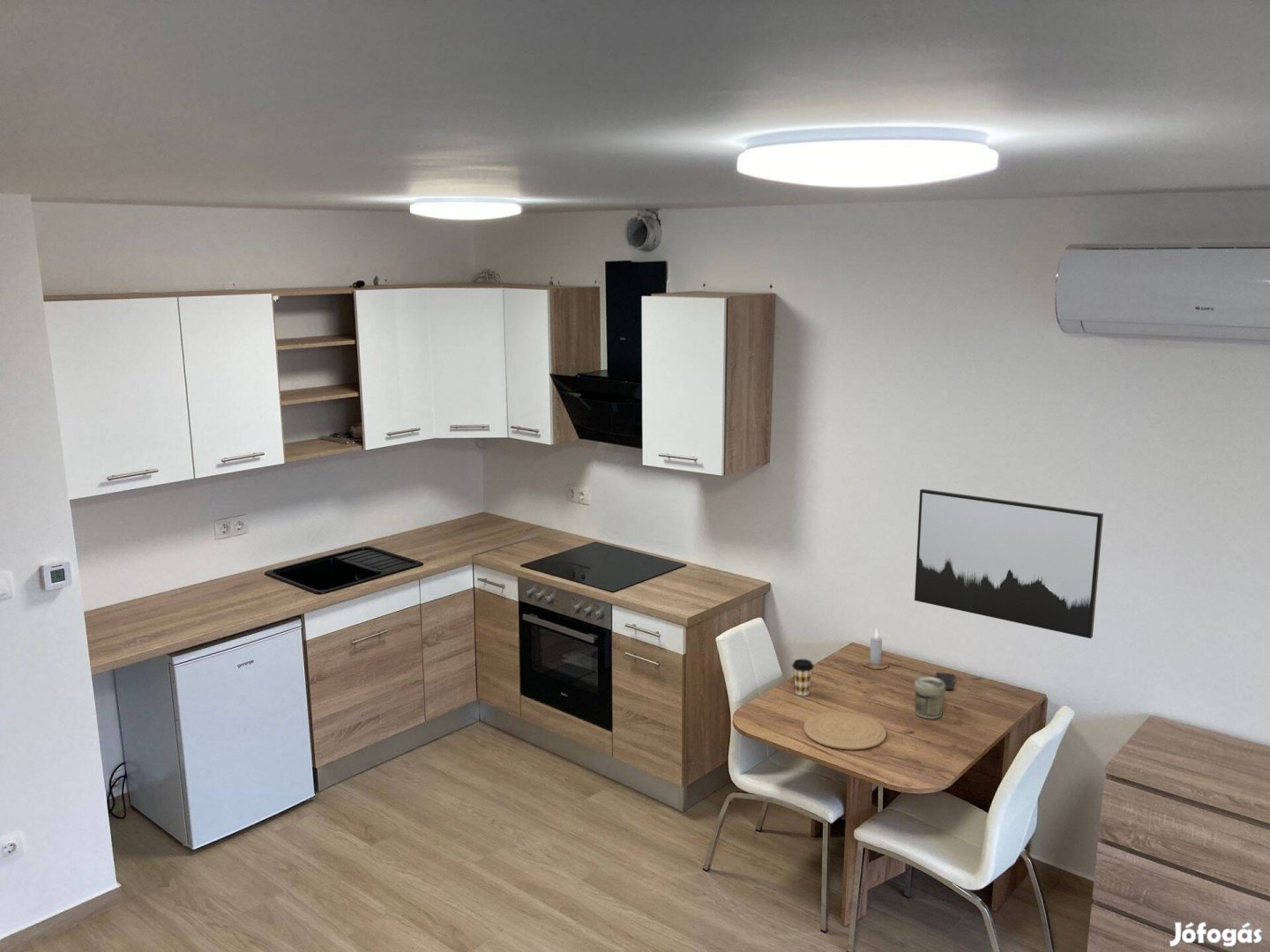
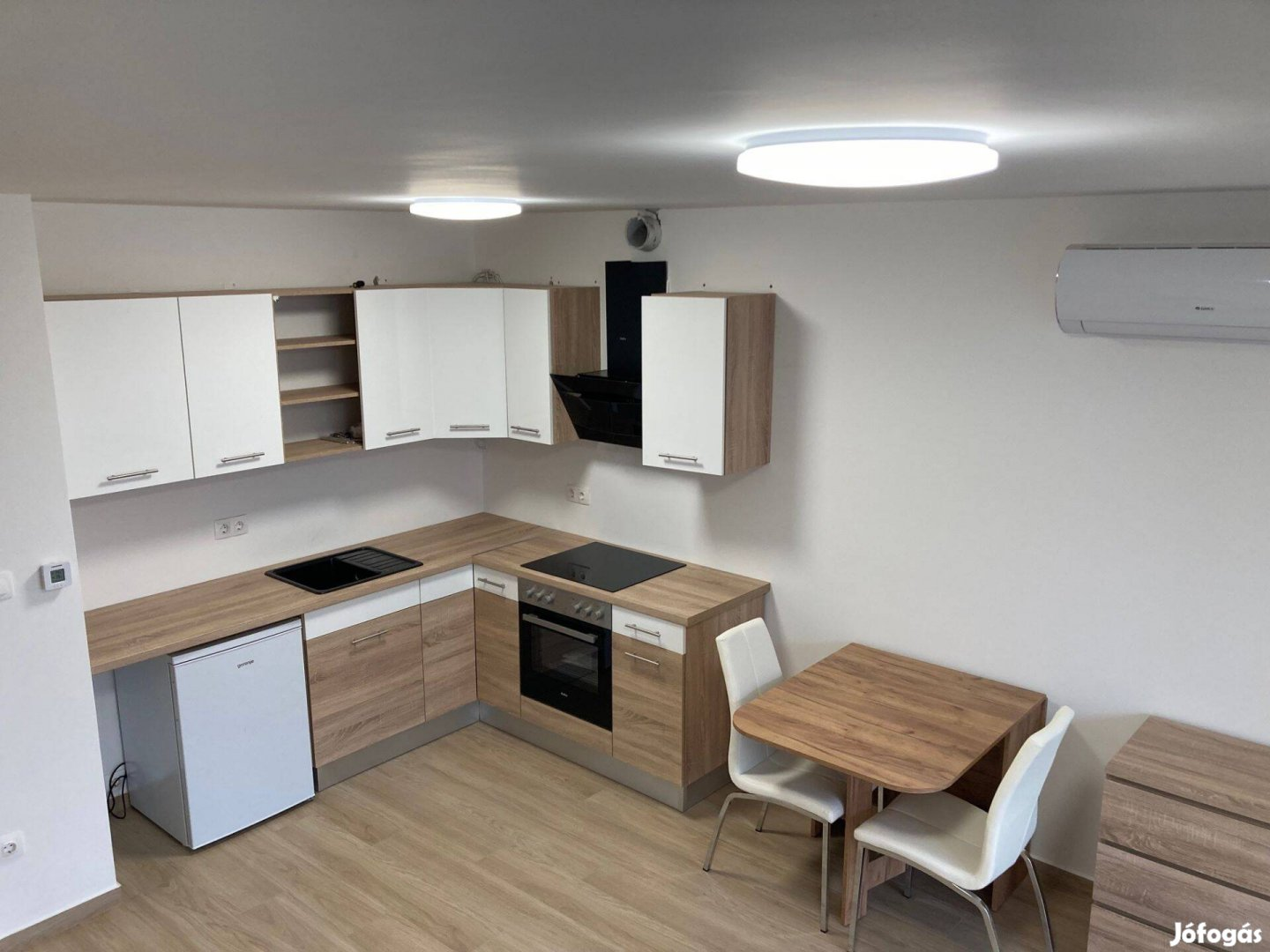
- jar (929, 697)
- plate (844, 729)
- smartphone (944, 681)
- candle (876, 645)
- wall art (1002, 560)
- coffee cup (803, 677)
